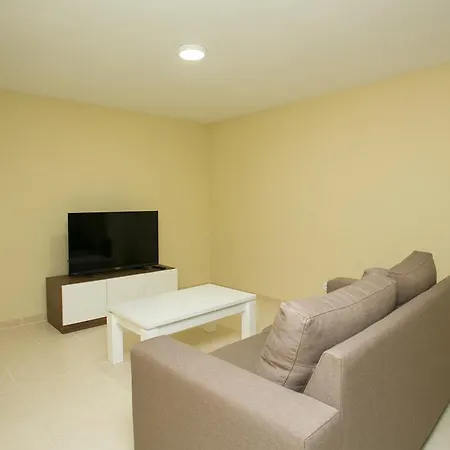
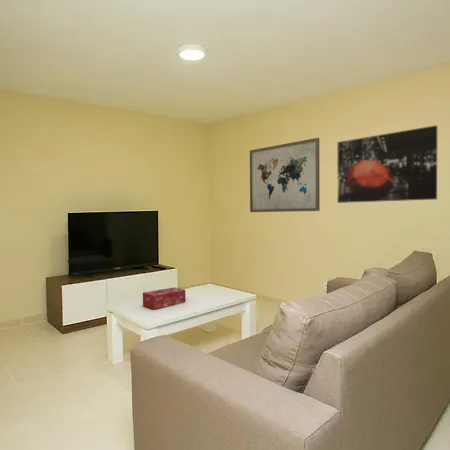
+ wall art (281, 178)
+ wall art (382, 168)
+ tissue box (164, 297)
